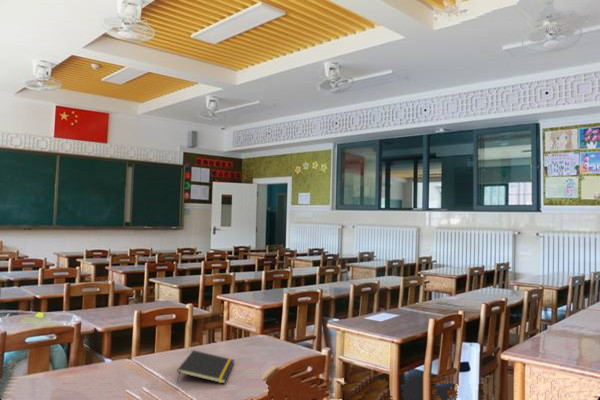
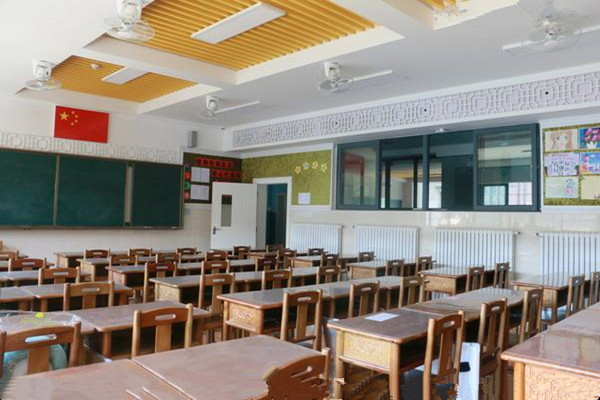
- notepad (207, 365)
